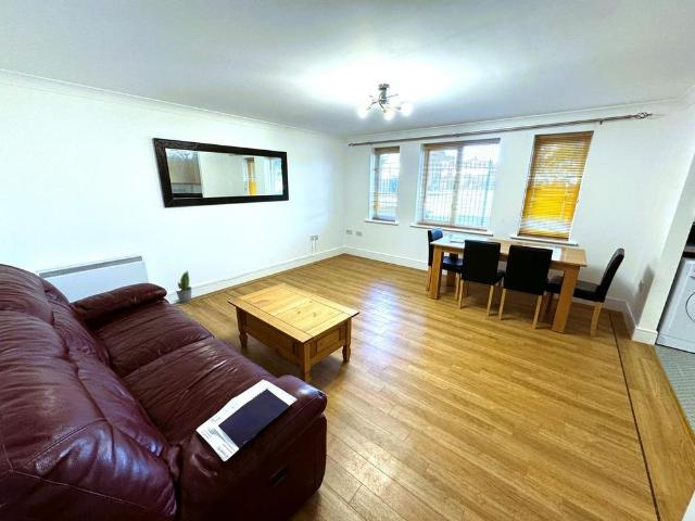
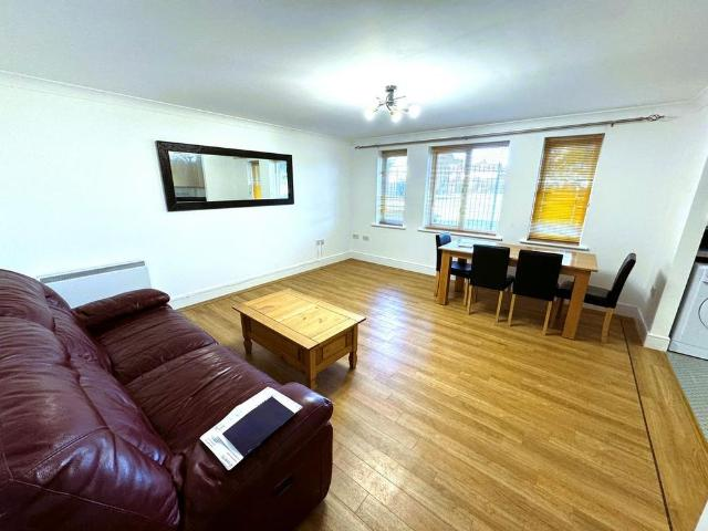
- potted plant (182, 285)
